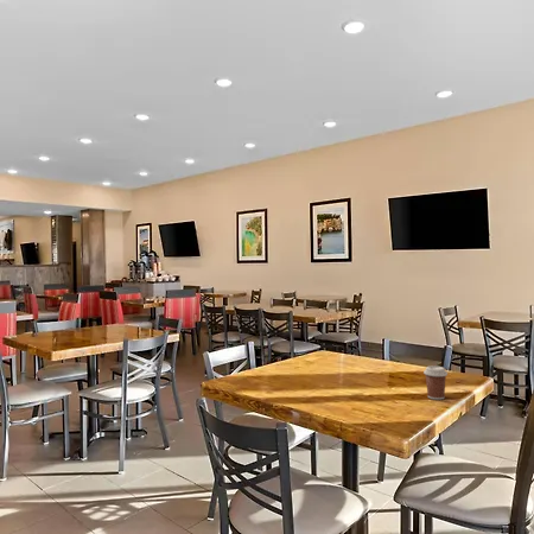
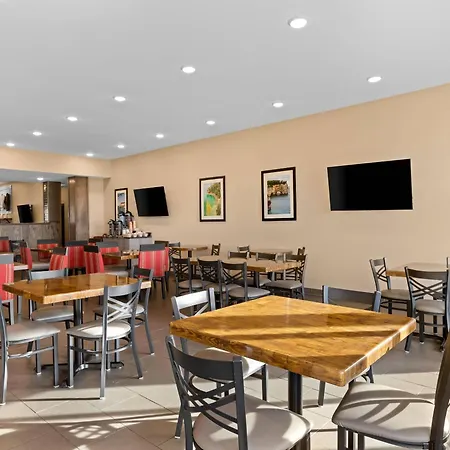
- coffee cup (436, 382)
